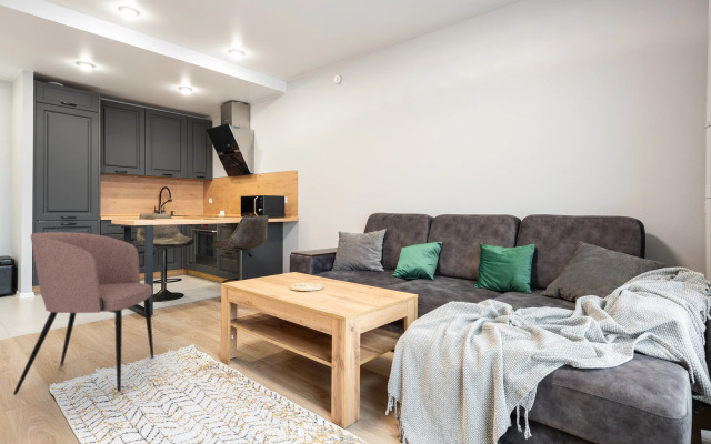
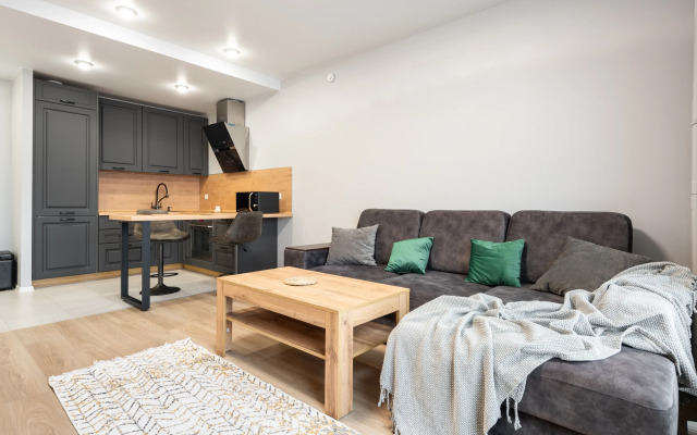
- armchair (93, 304)
